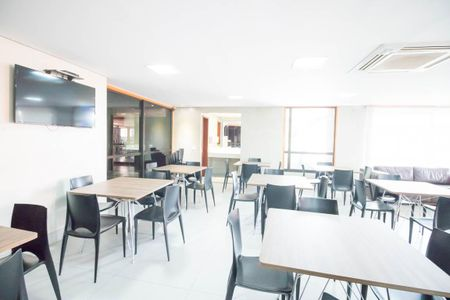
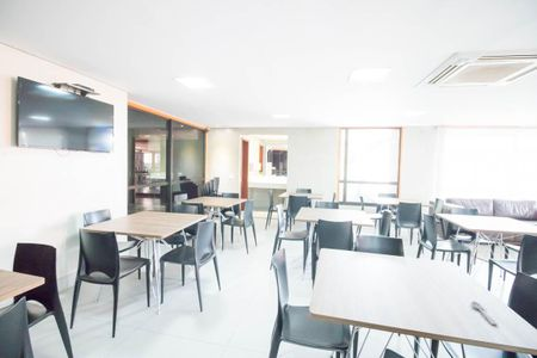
+ spoon (483, 311)
